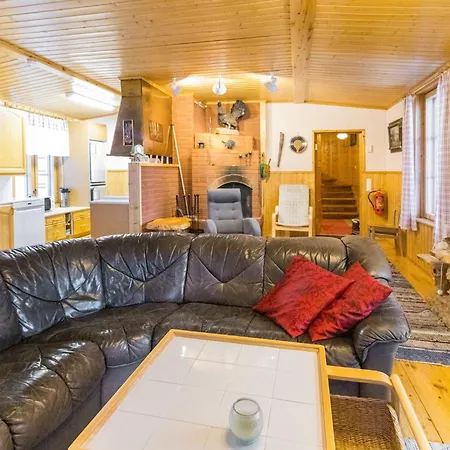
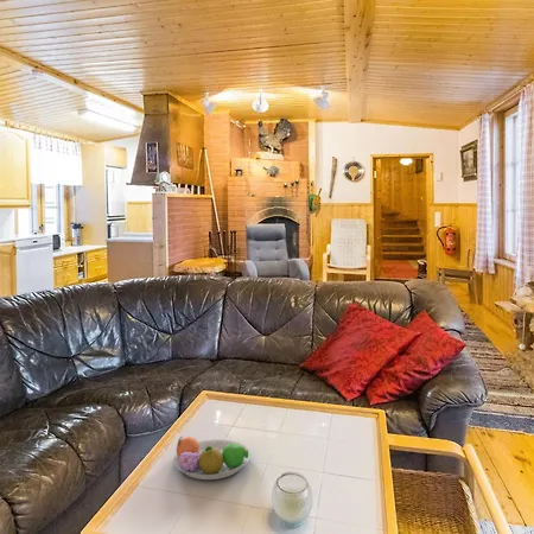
+ fruit bowl (214, 450)
